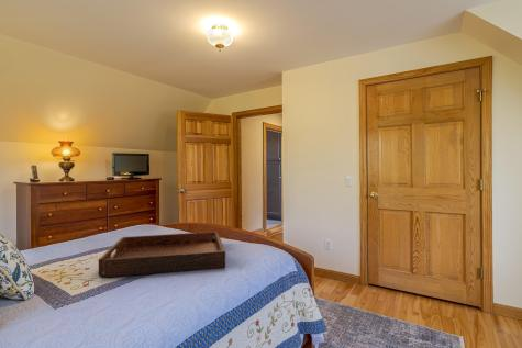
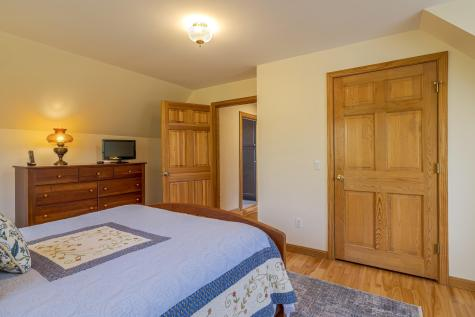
- serving tray (168, 249)
